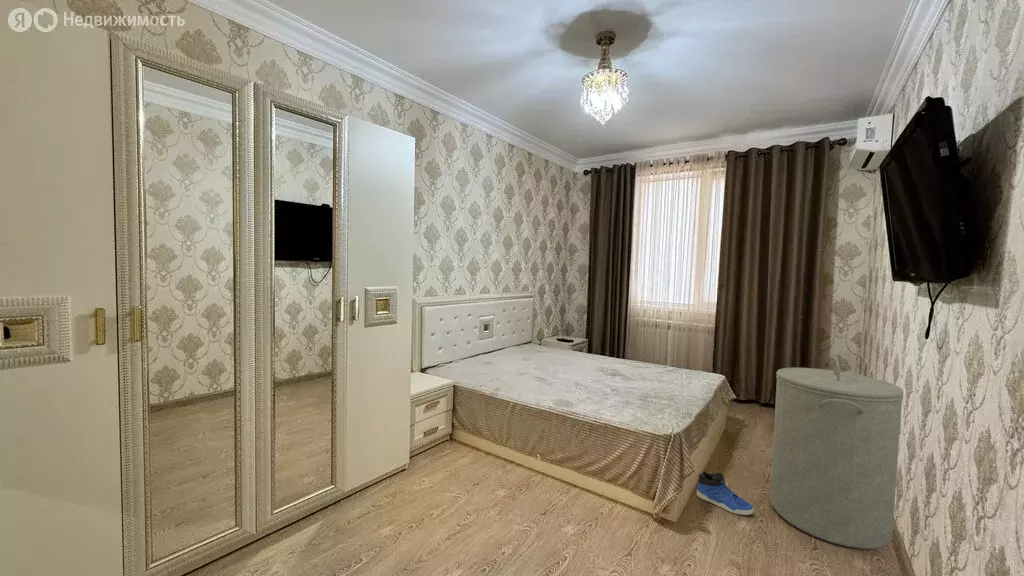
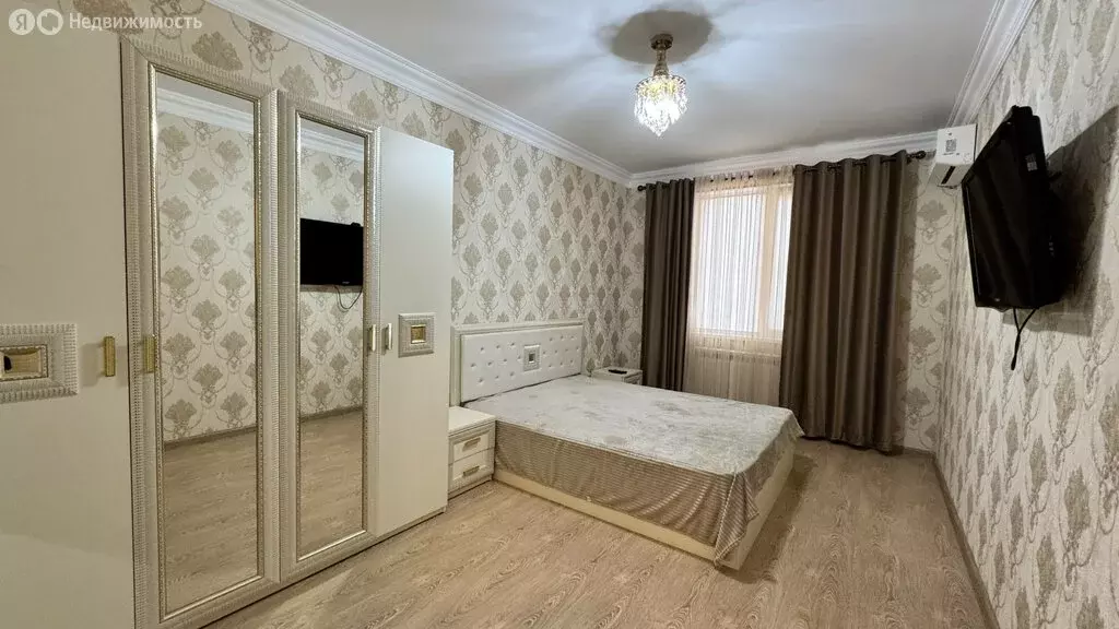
- laundry hamper (831, 437)
- sneaker (724, 490)
